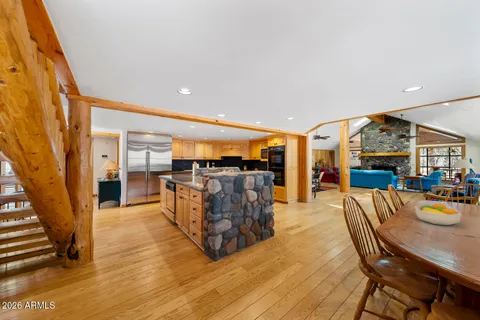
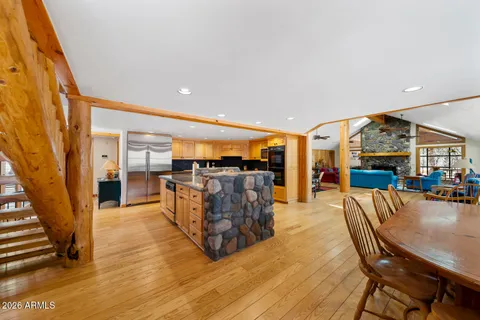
- fruit bowl (436, 212)
